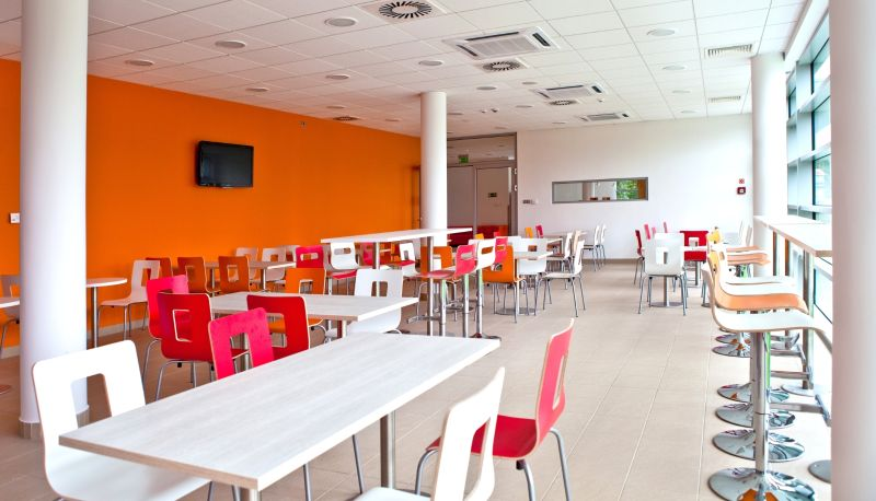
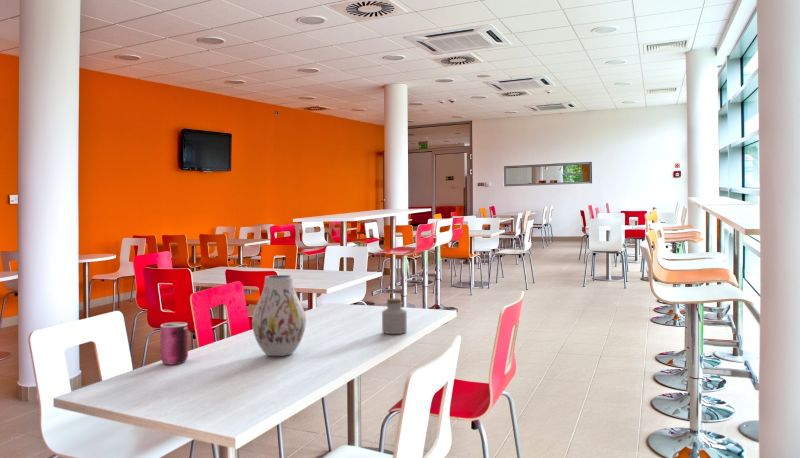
+ can (174, 343)
+ jar (394, 315)
+ vase (279, 315)
